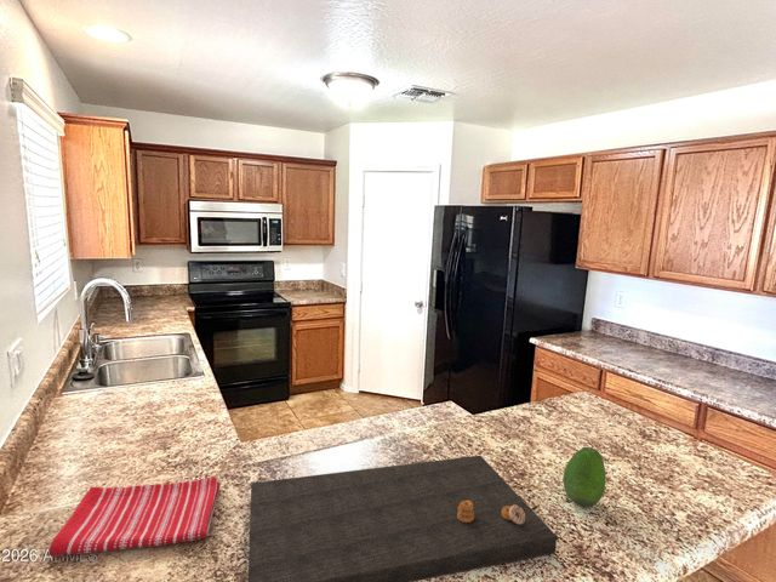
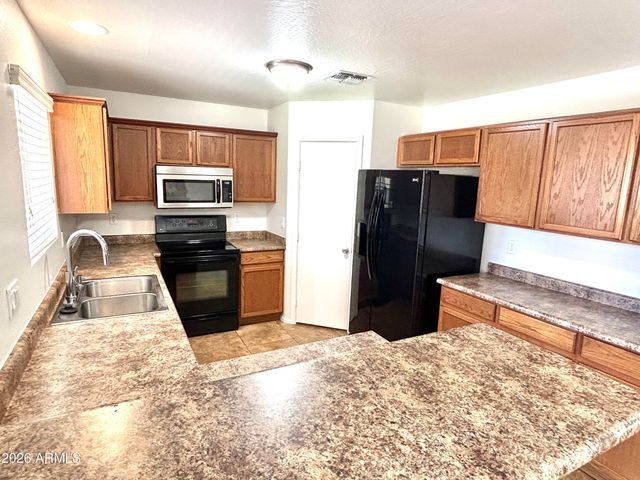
- fruit (583, 474)
- cutting board (393, 508)
- dish towel (144, 512)
